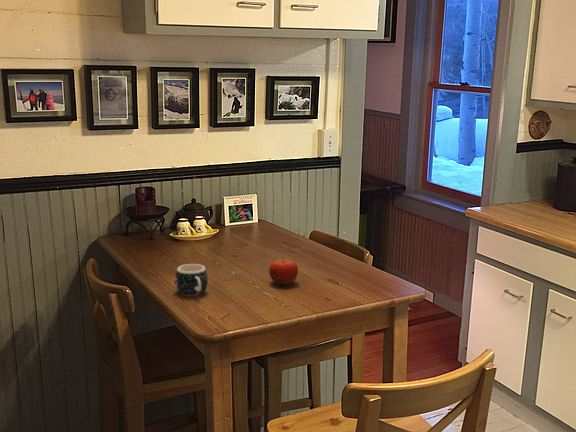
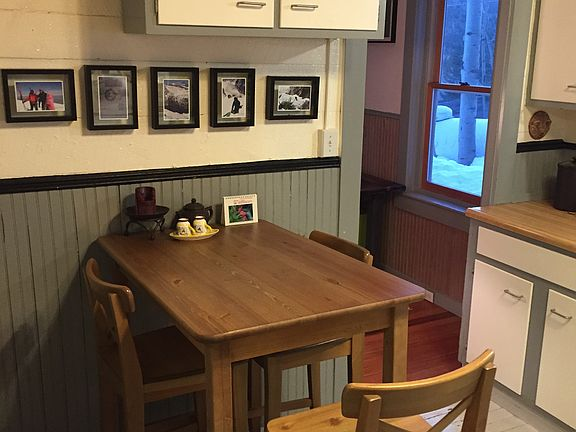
- mug (193, 281)
- fruit (283, 269)
